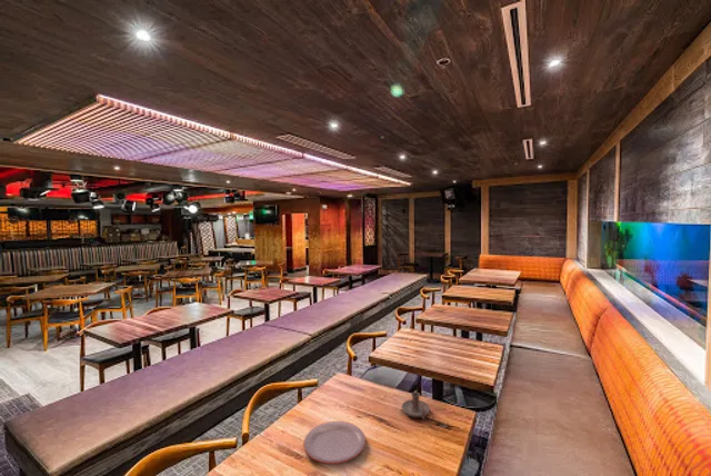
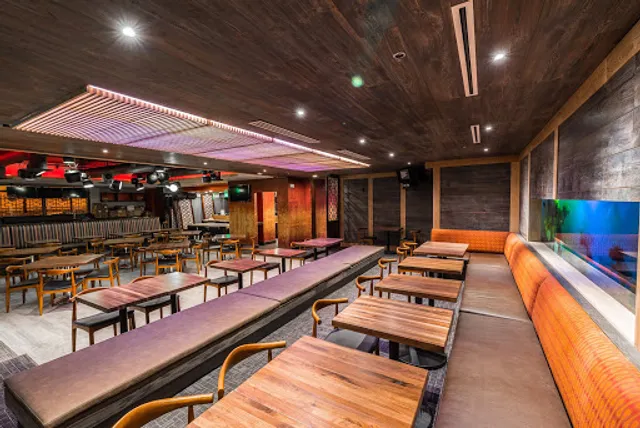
- plate (334, 442)
- candle holder (417, 404)
